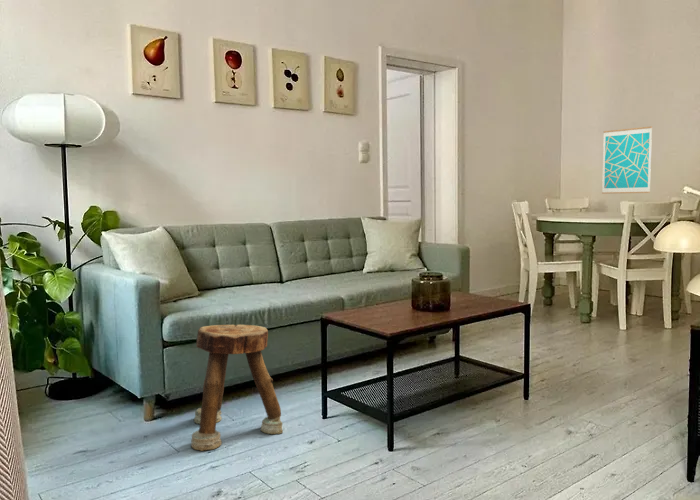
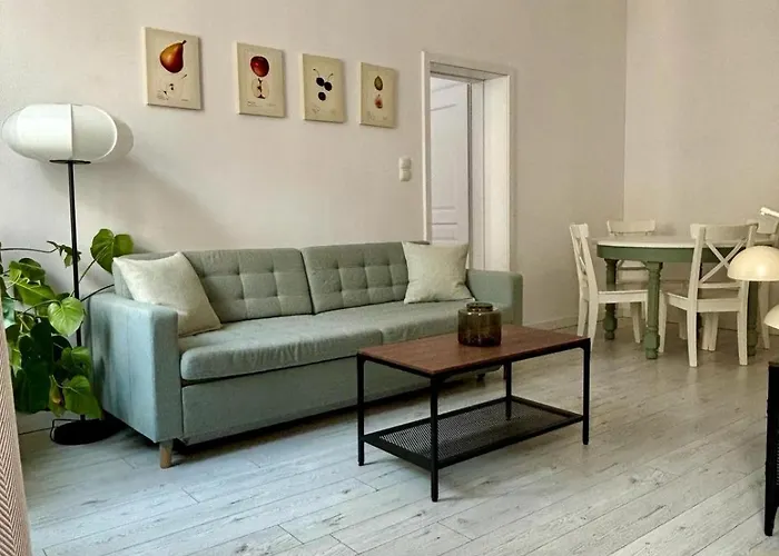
- stool (225, 375)
- wall art (626, 161)
